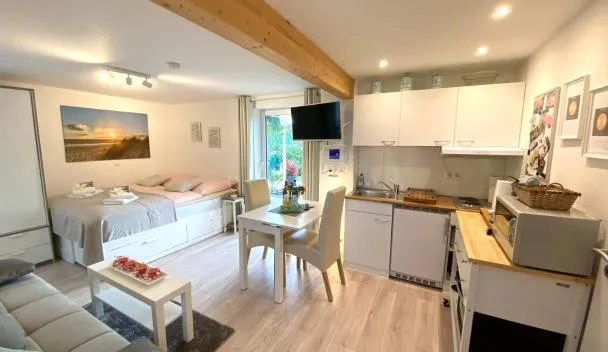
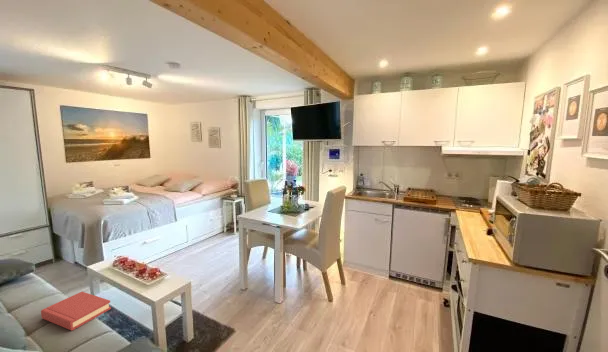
+ hardback book (77, 309)
